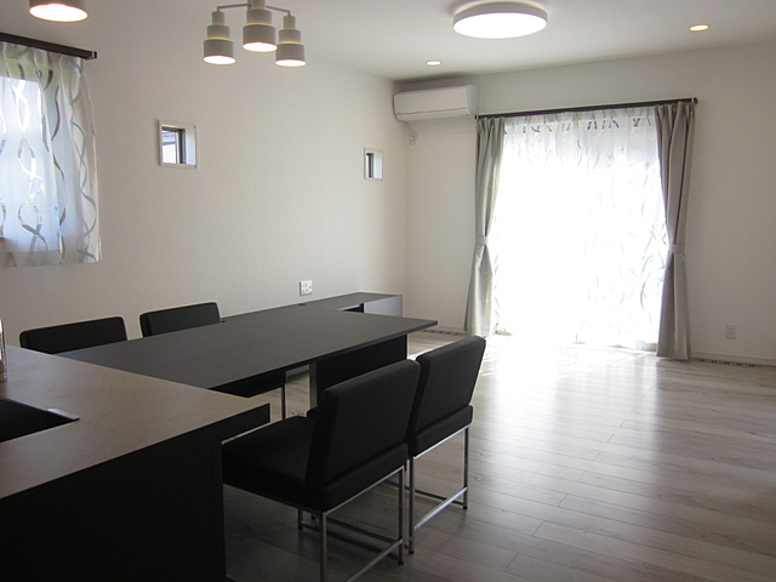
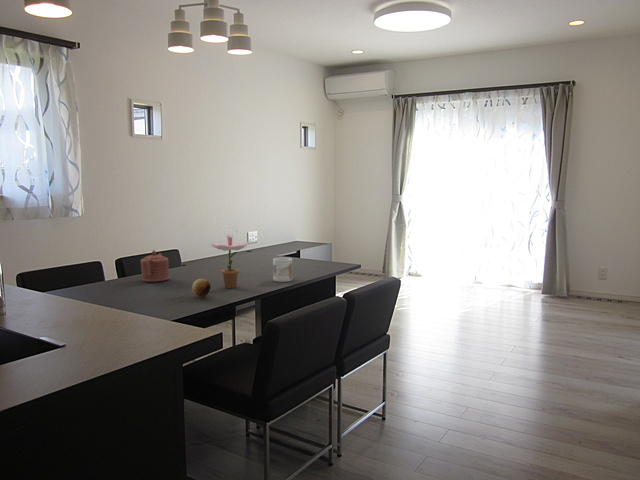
+ teapot (154, 265)
+ fruit (201, 288)
+ mug (282, 269)
+ flower (229, 254)
